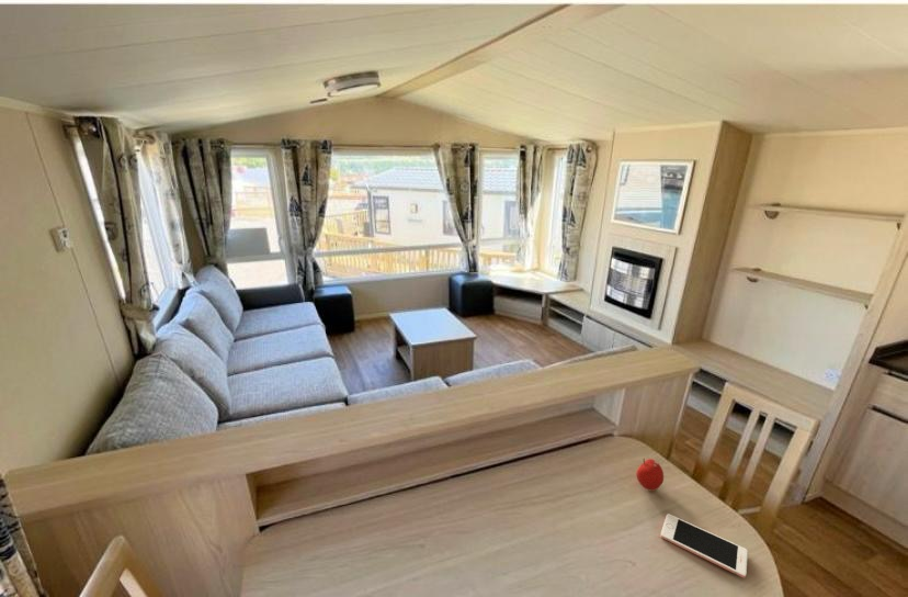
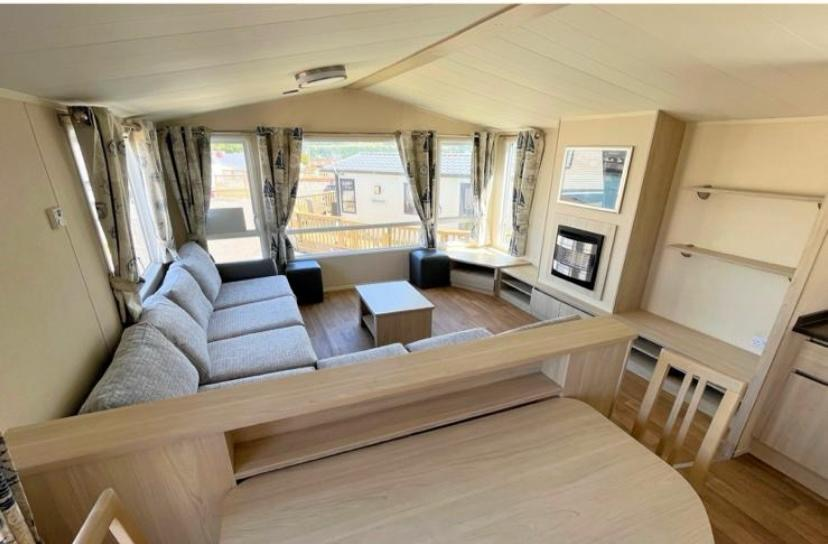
- cell phone (703, 543)
- fruit (649, 474)
